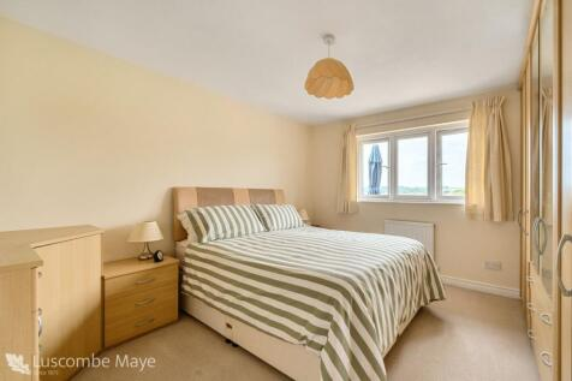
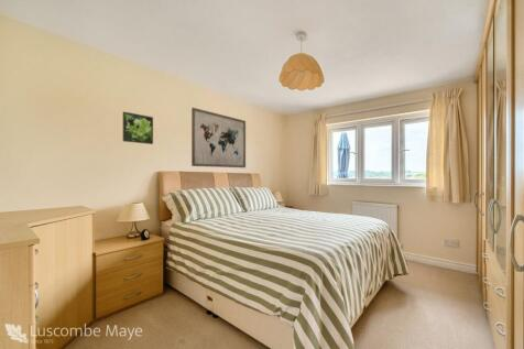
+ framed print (138, 128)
+ wall art (221, 141)
